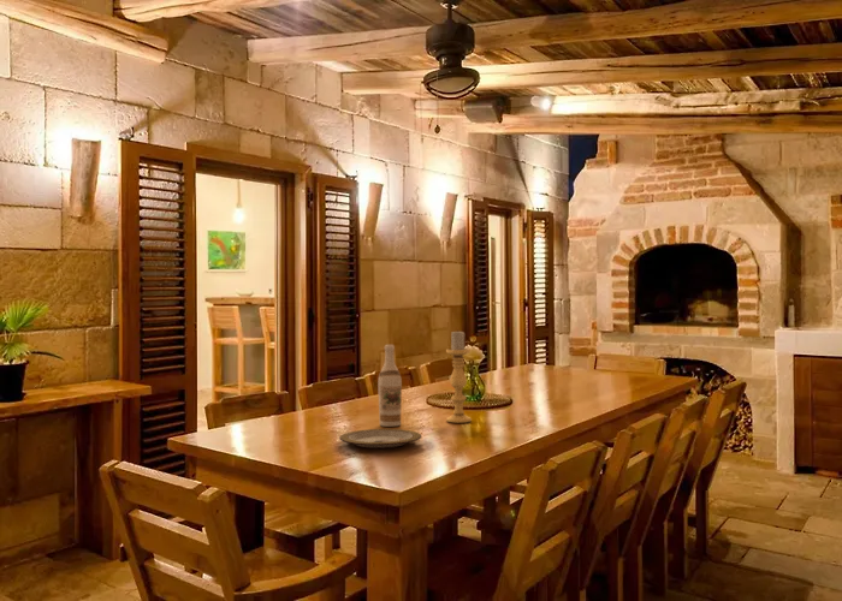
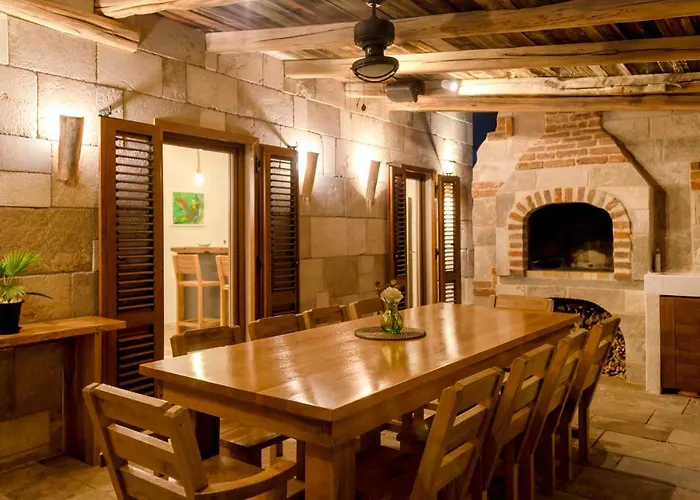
- plate (380, 439)
- candle holder (458, 375)
- wine bottle (390, 385)
